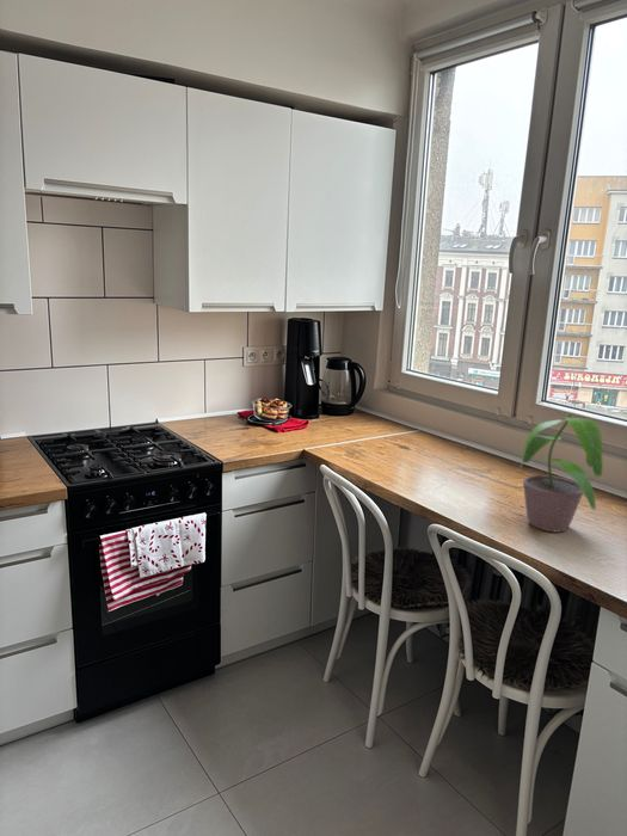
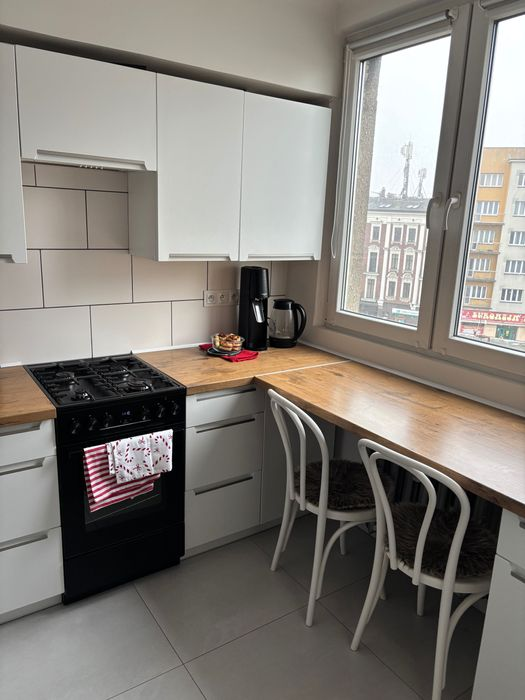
- potted plant (560, 466)
